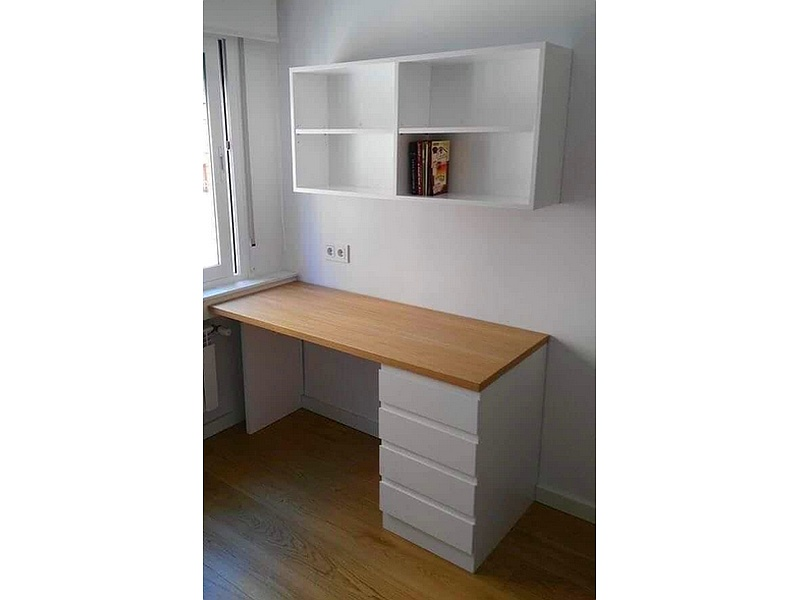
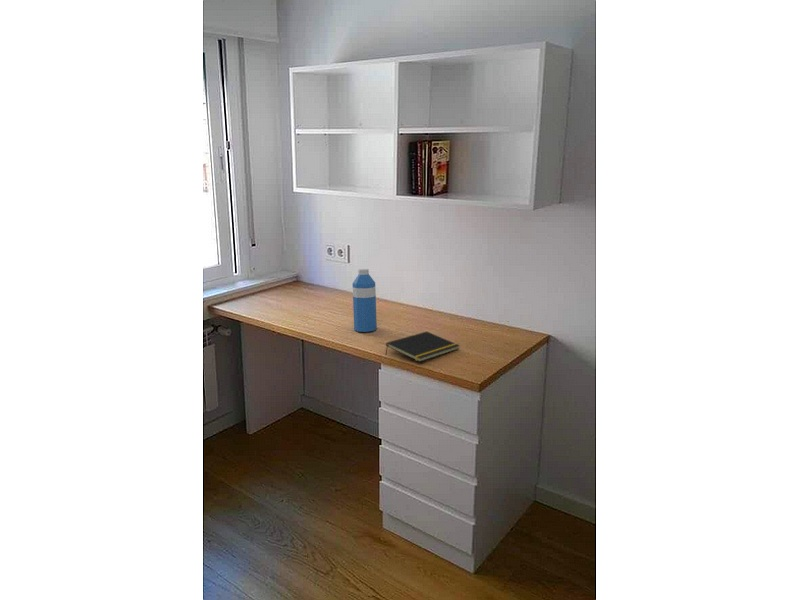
+ water bottle (364, 299)
+ notepad (423, 345)
